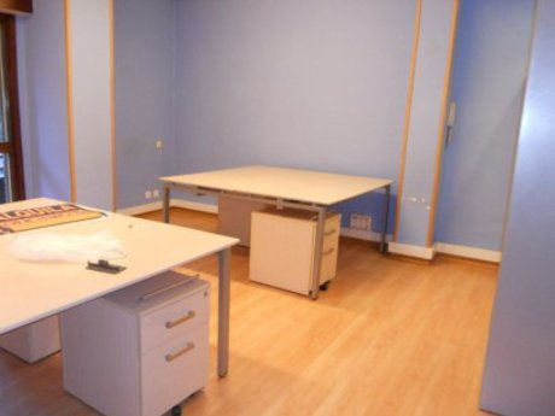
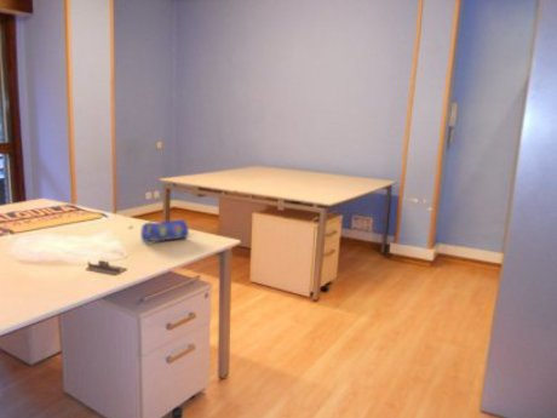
+ pencil case (165, 229)
